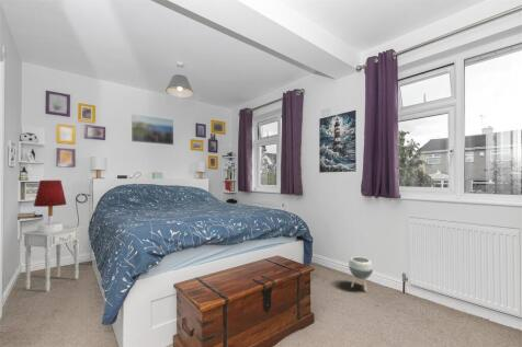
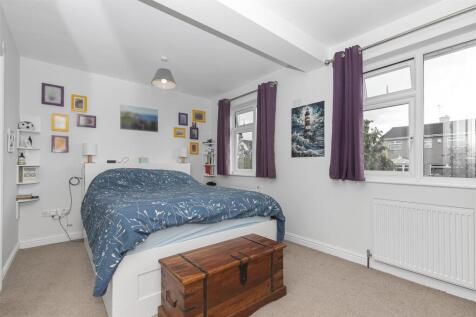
- planter (360, 274)
- nightstand (56, 256)
- table lamp (50, 205)
